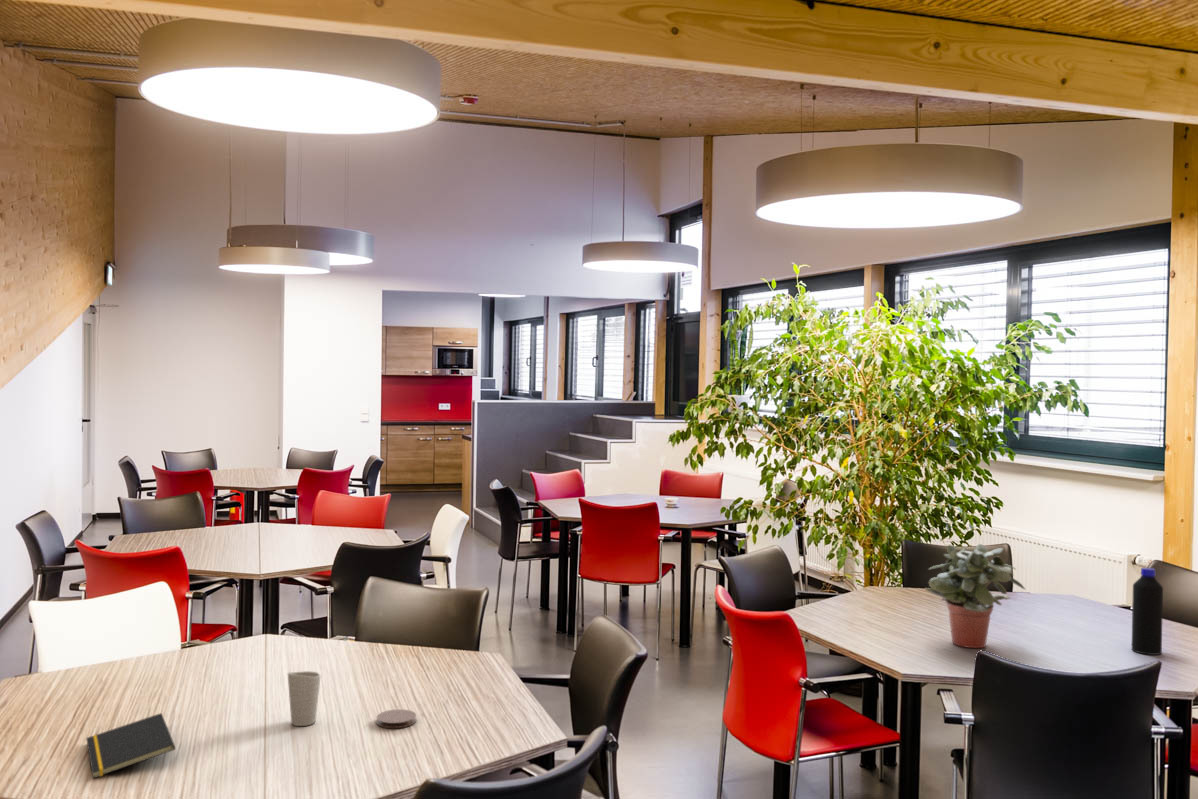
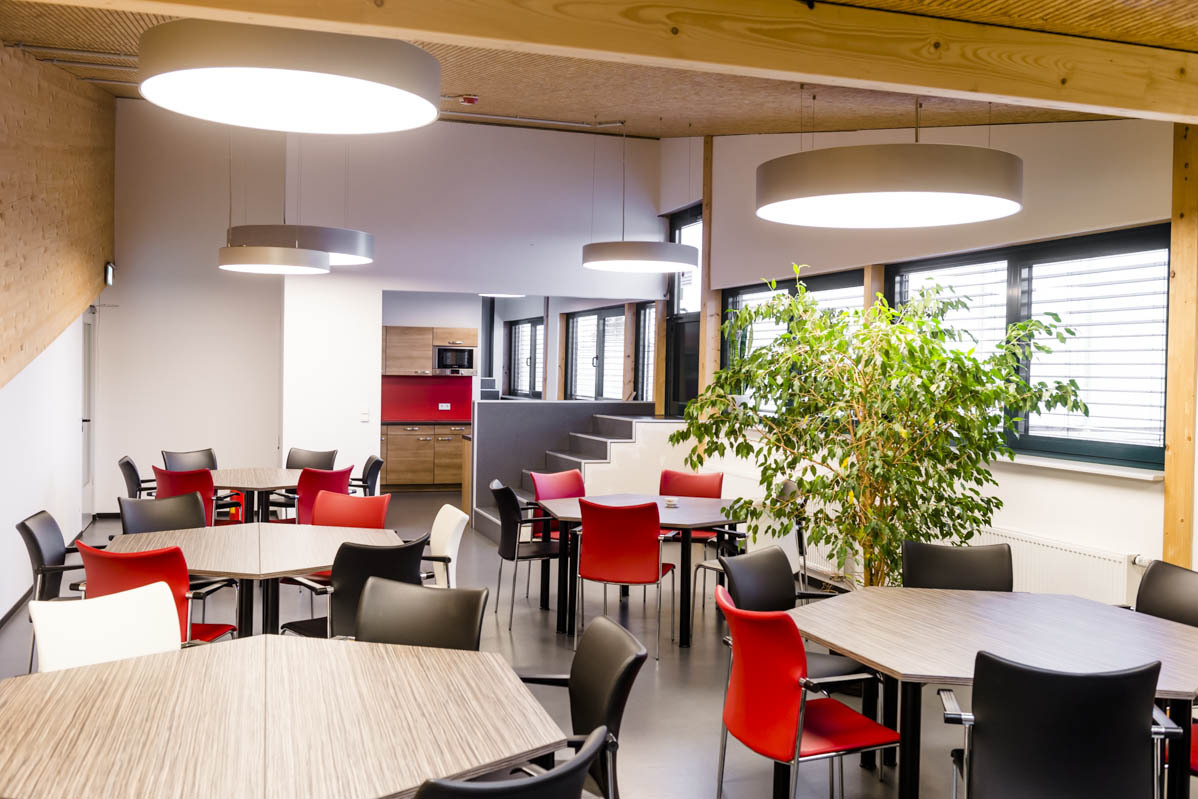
- coaster (396, 718)
- notepad (129, 743)
- bottle (1147, 610)
- potted plant (970, 592)
- cup (303, 696)
